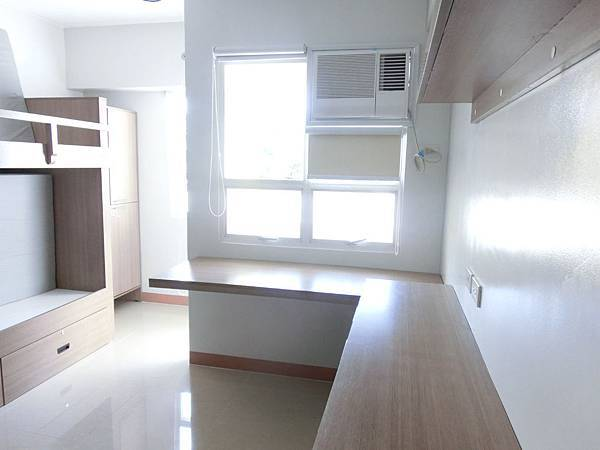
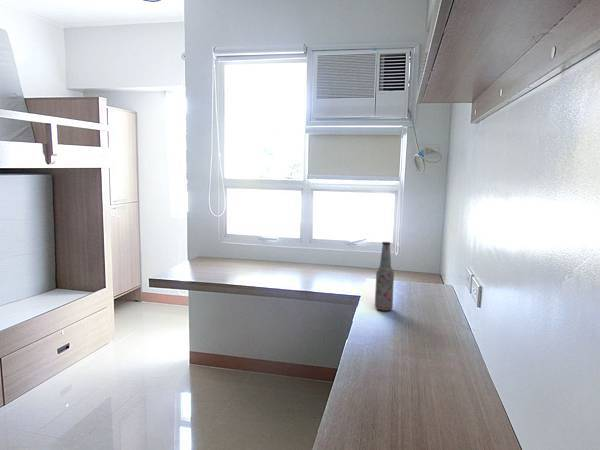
+ bottle (384, 275)
